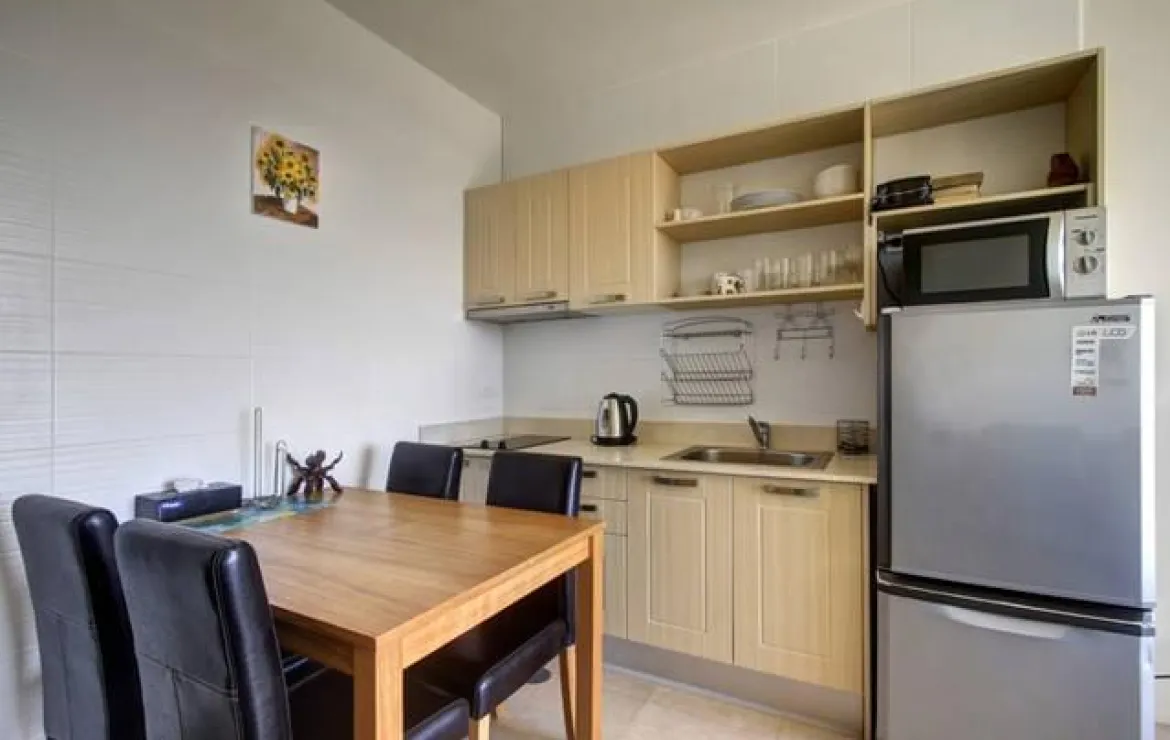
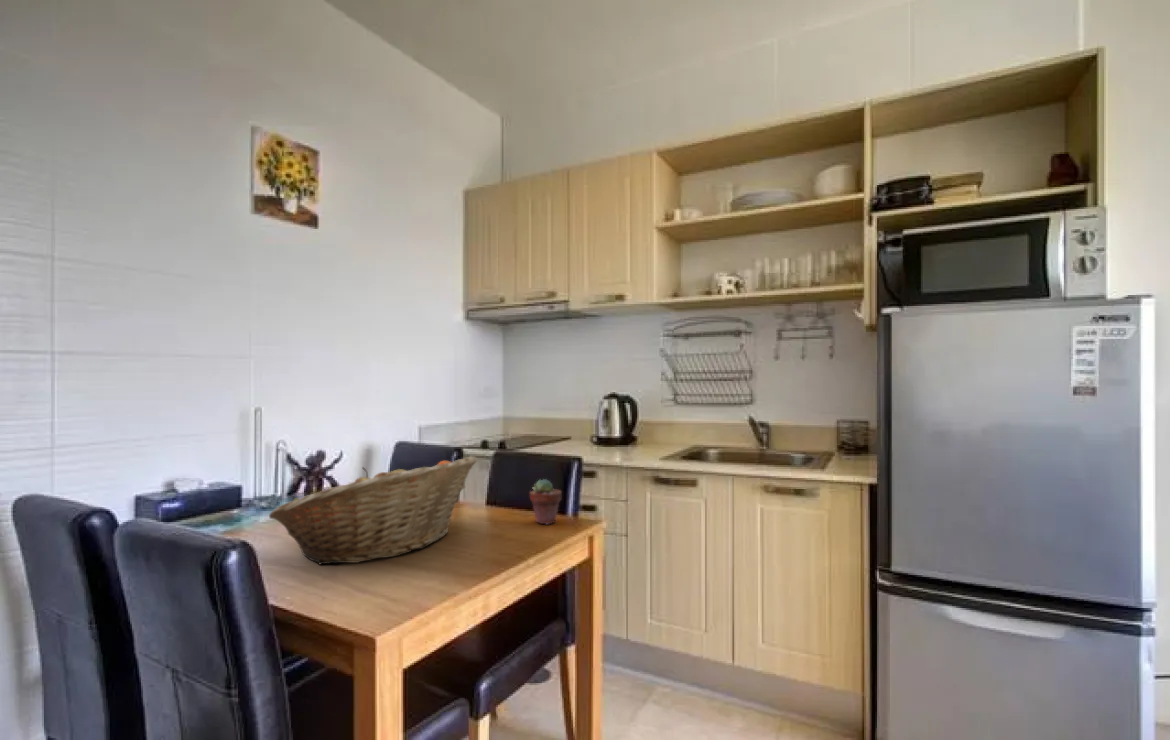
+ potted succulent (545, 500)
+ fruit basket (384, 500)
